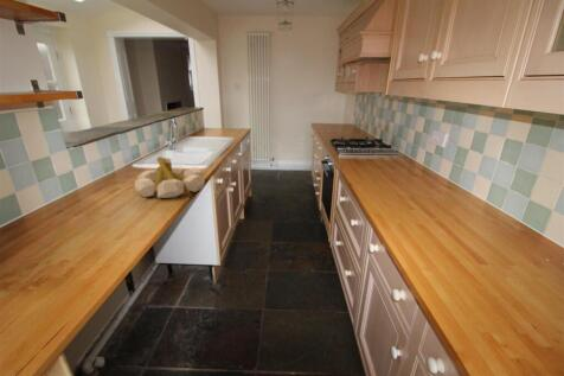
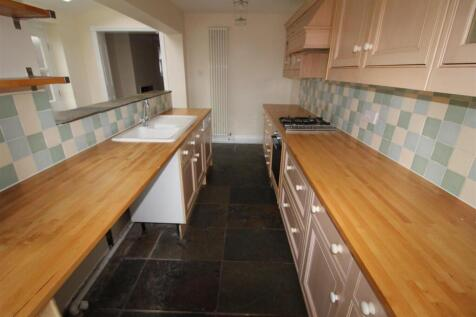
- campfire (169, 172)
